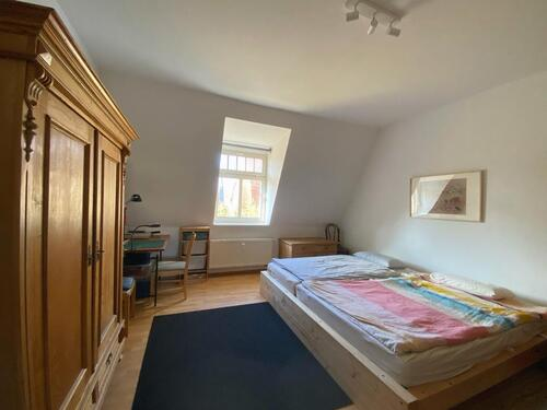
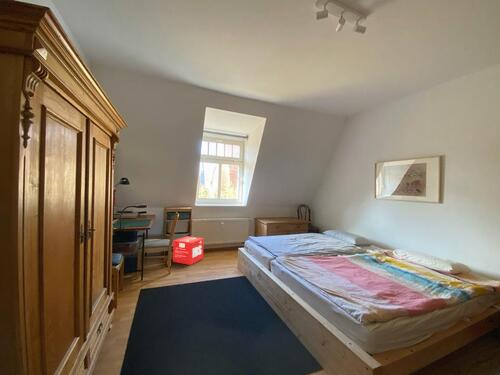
+ product box (188, 249)
